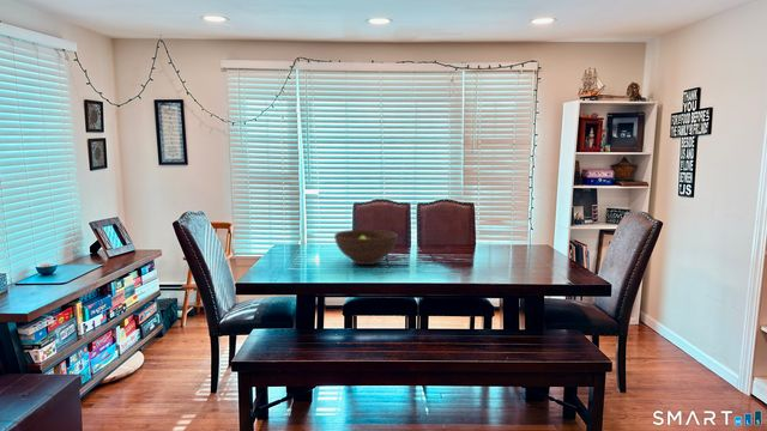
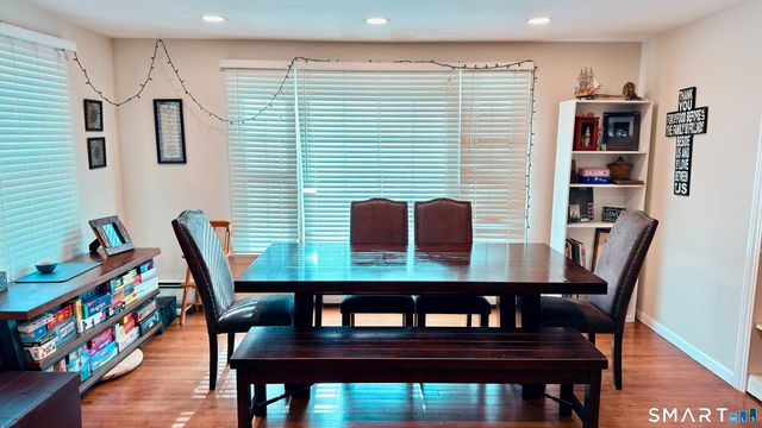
- fruit bowl (366, 248)
